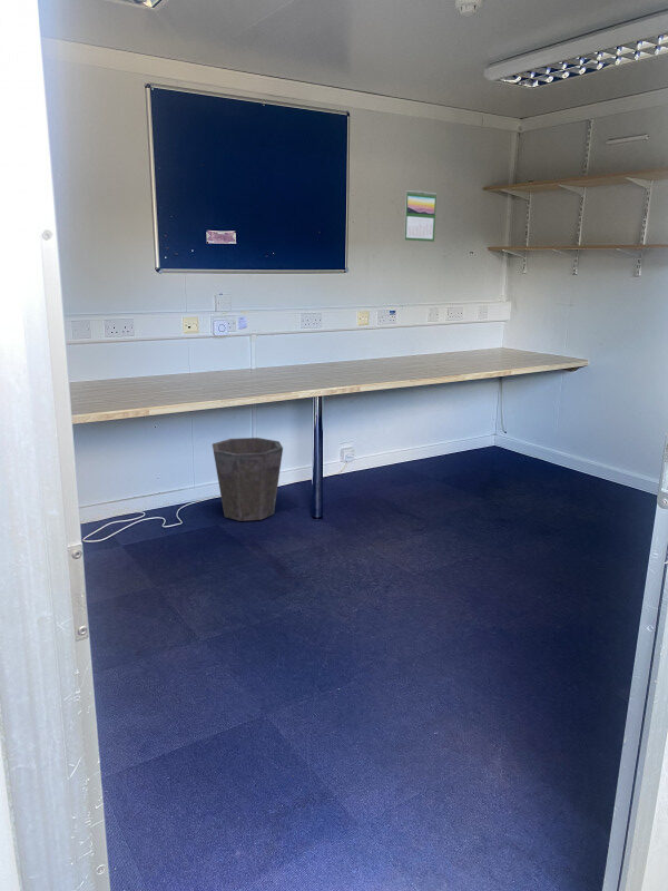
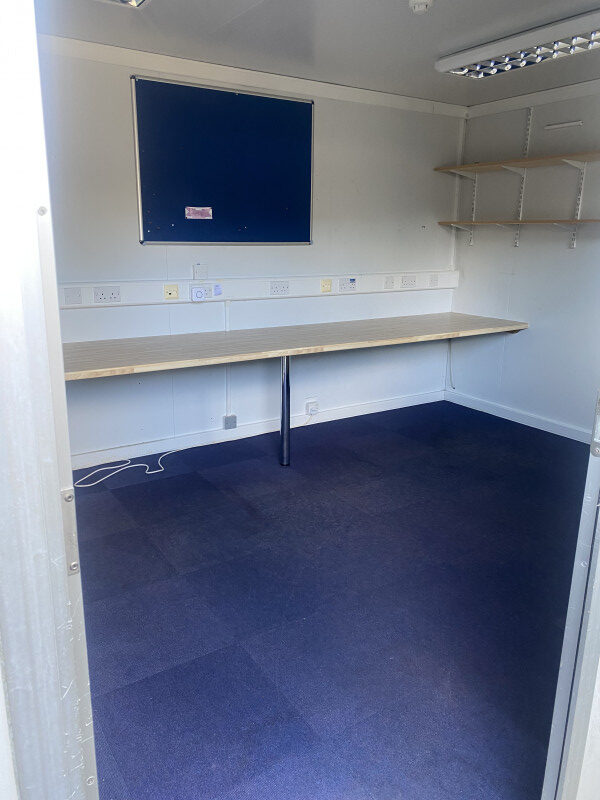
- waste bin (247, 479)
- calendar (420, 215)
